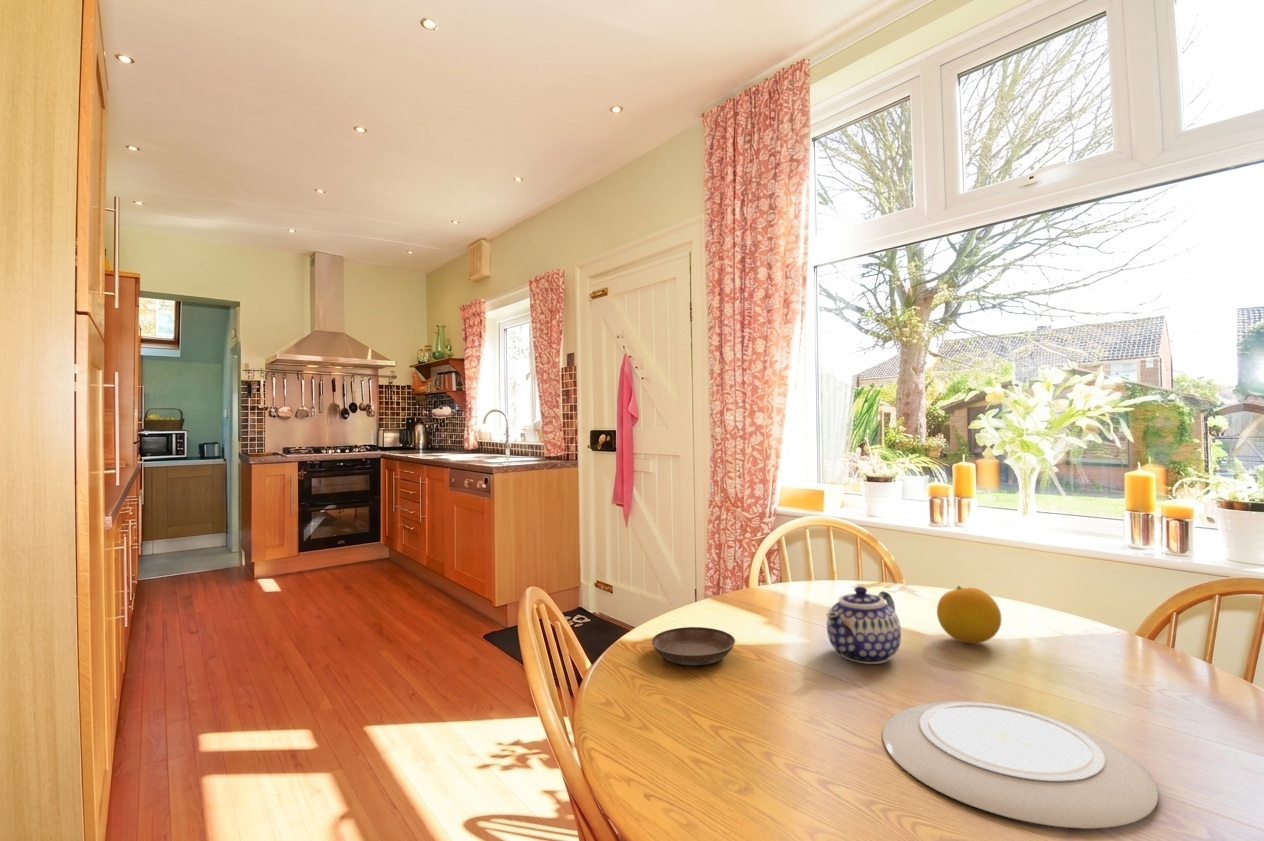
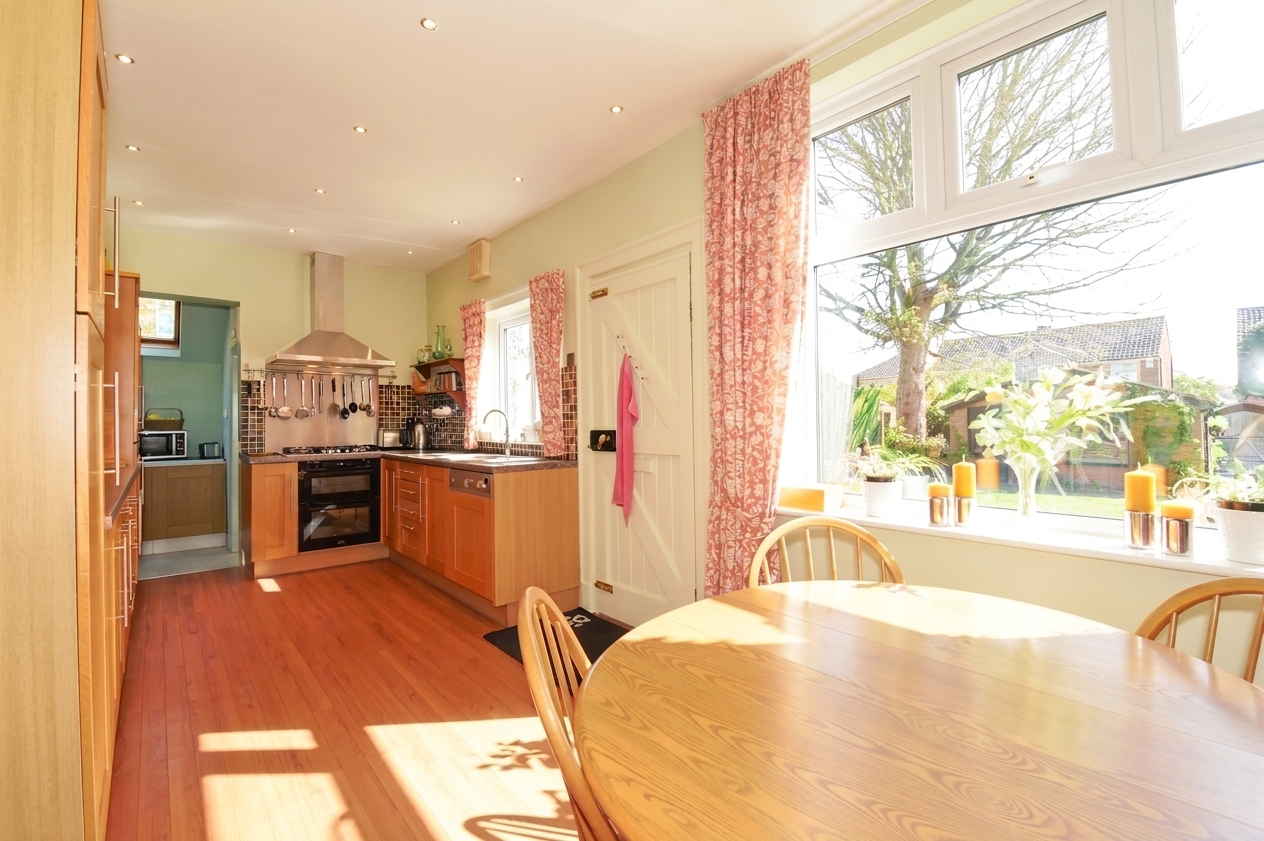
- plate (1006, 745)
- teapot (863, 620)
- saucer (693, 647)
- fruit (968, 614)
